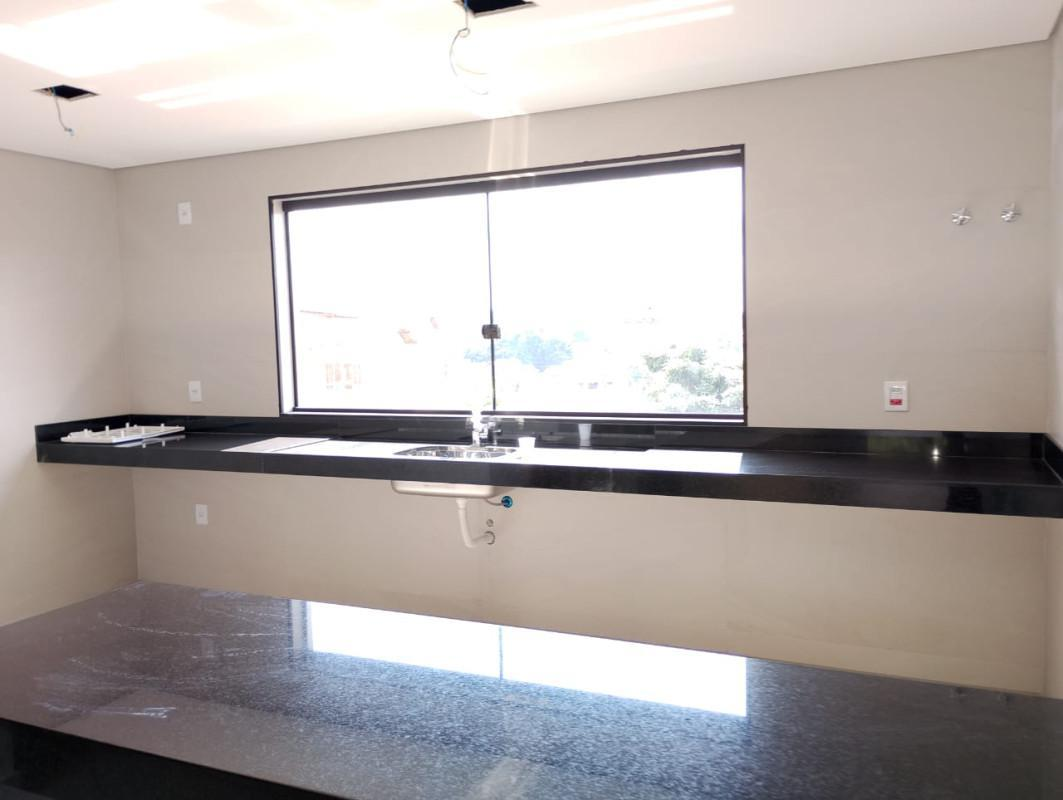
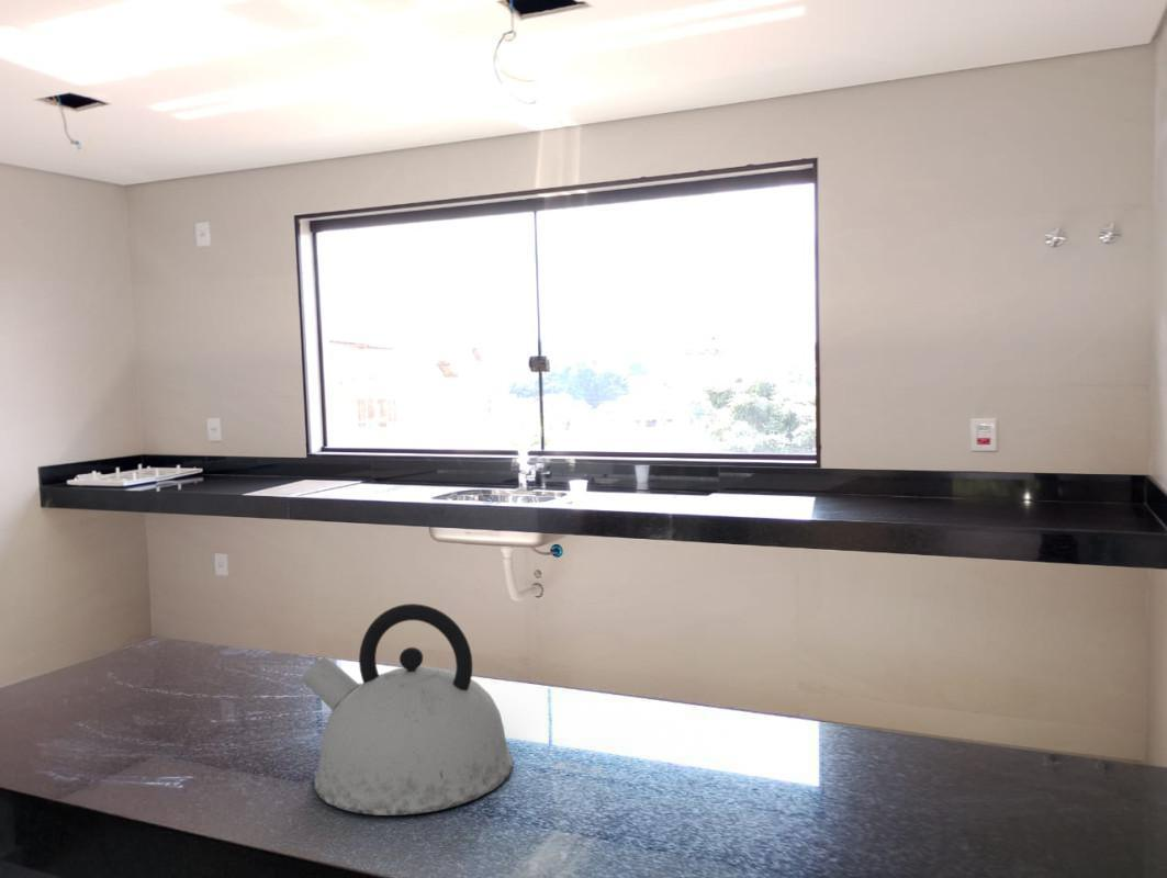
+ kettle (403, 687)
